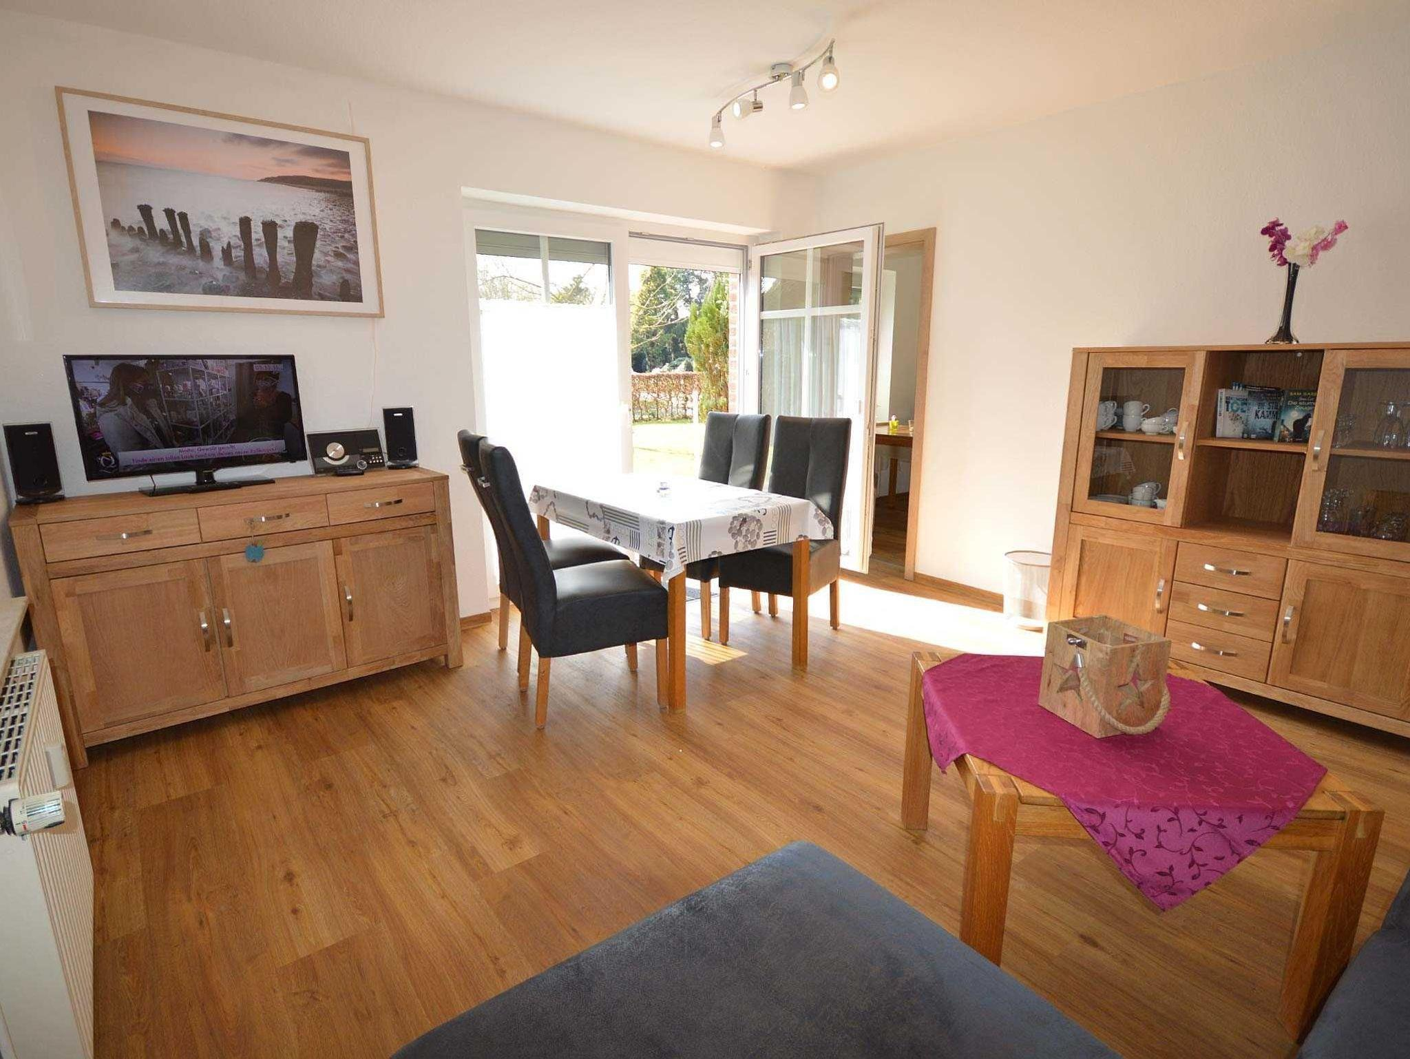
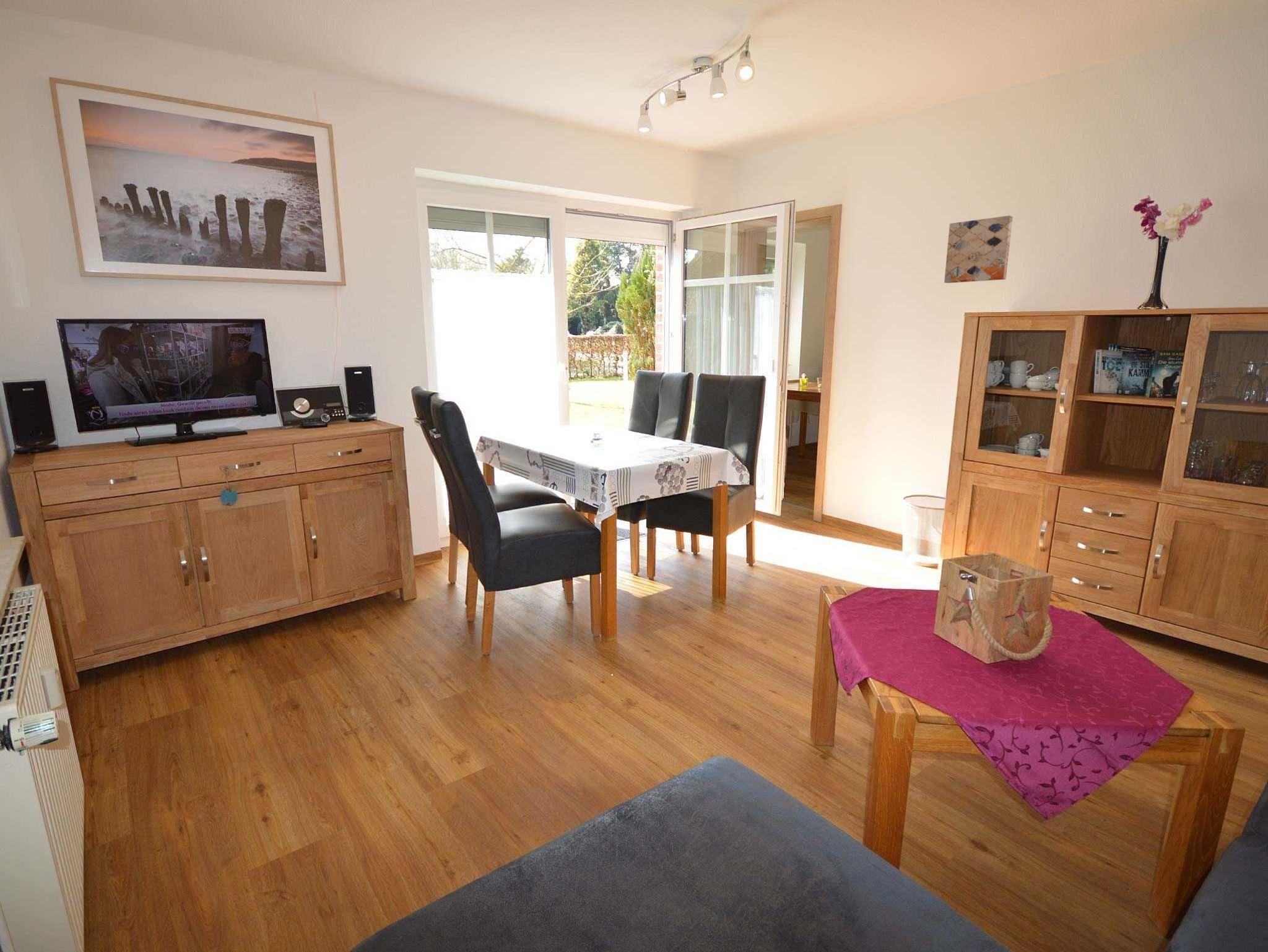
+ wall art (977, 251)
